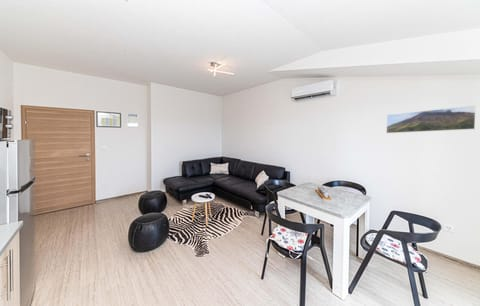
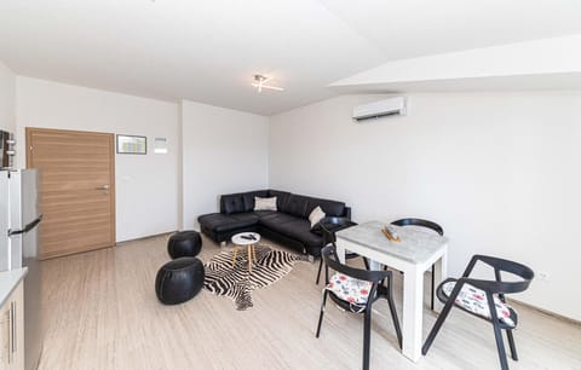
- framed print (425, 121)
